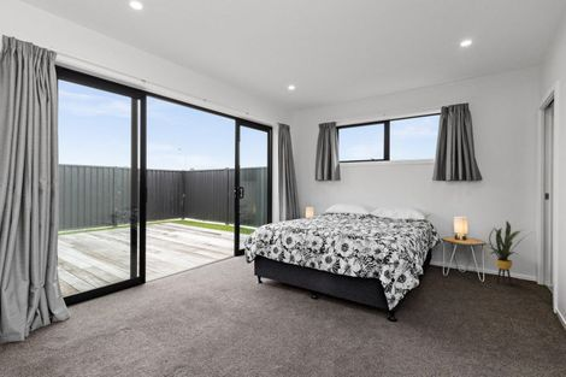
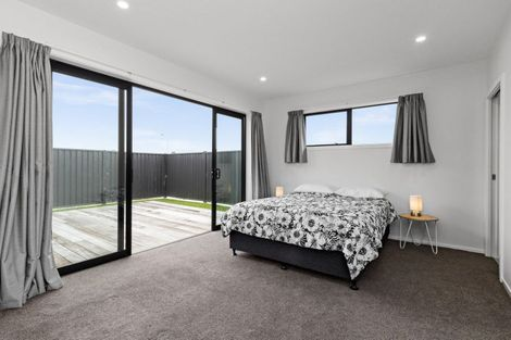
- house plant (507, 253)
